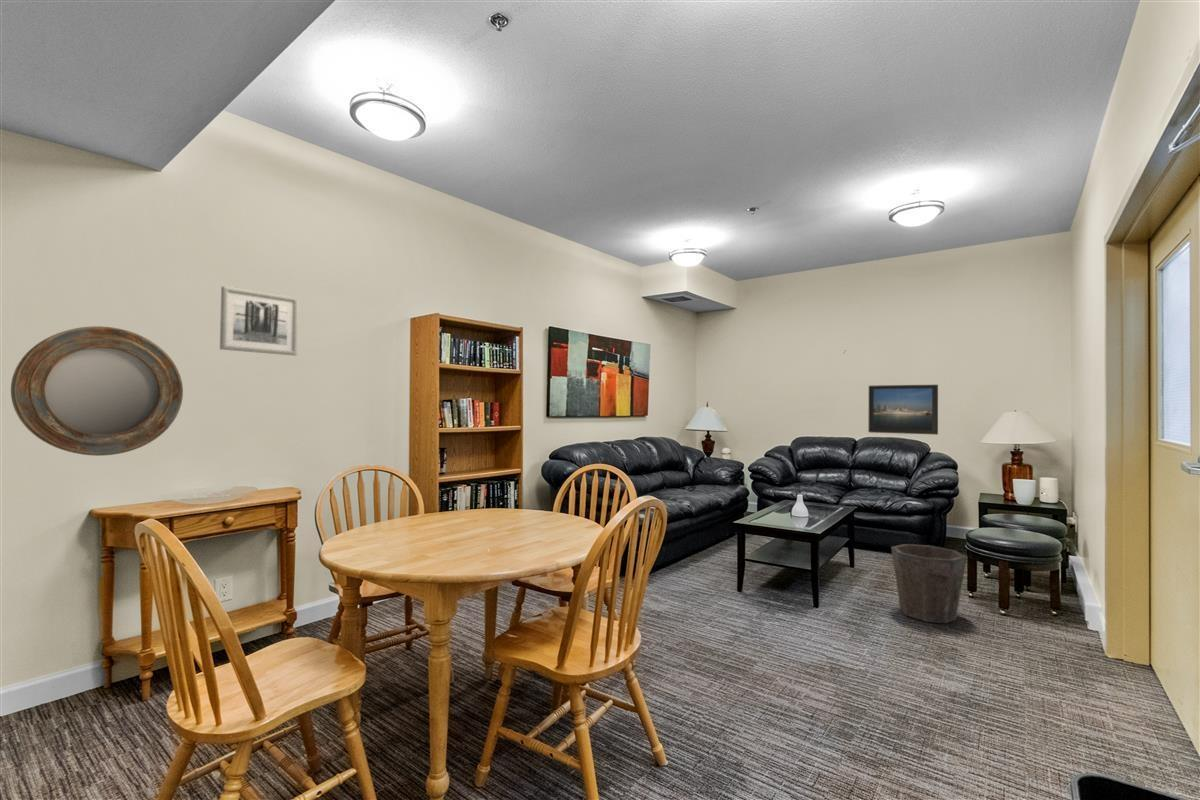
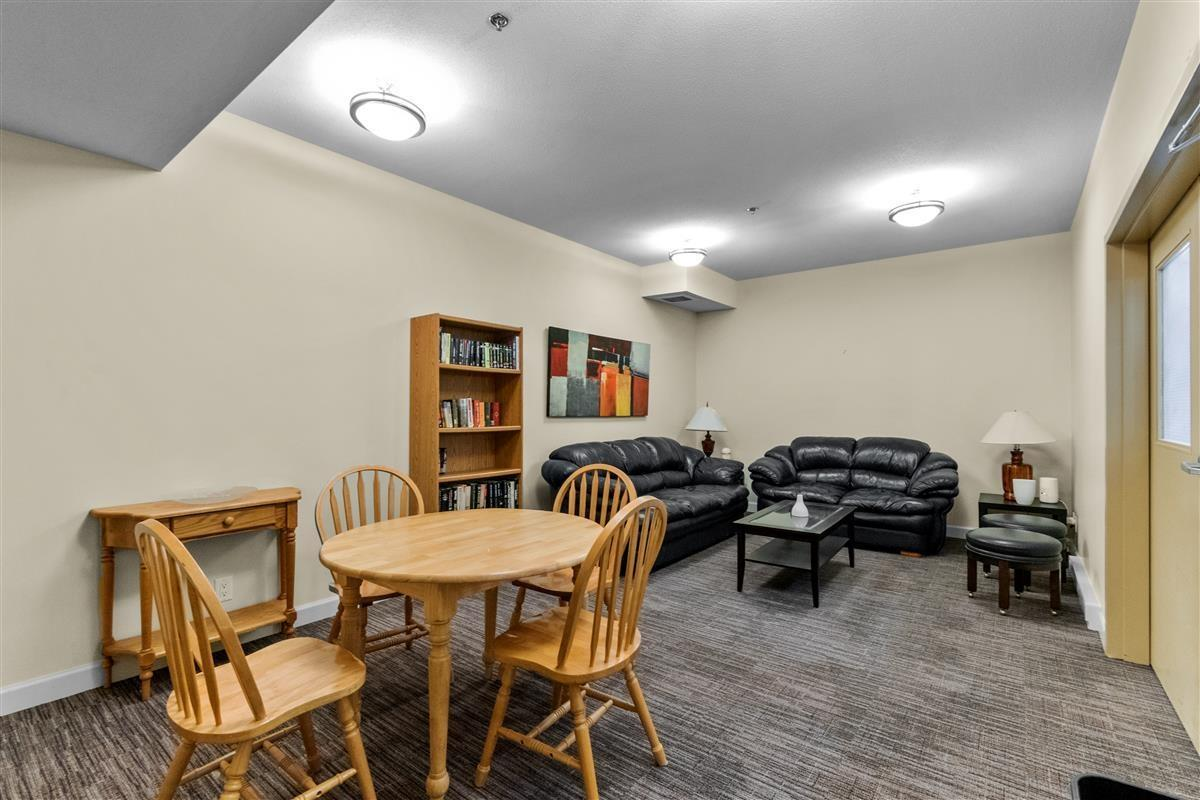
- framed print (902, 409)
- wall art (261, 322)
- waste bin (927, 583)
- home mirror (104, 391)
